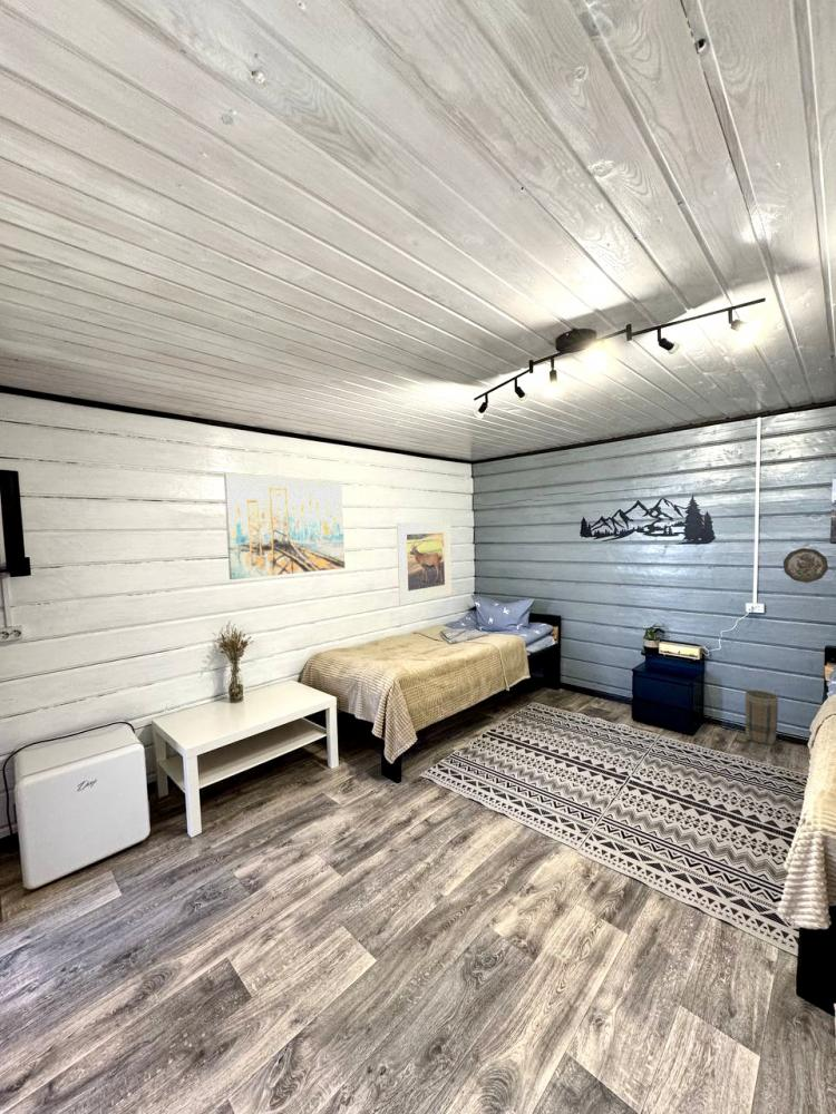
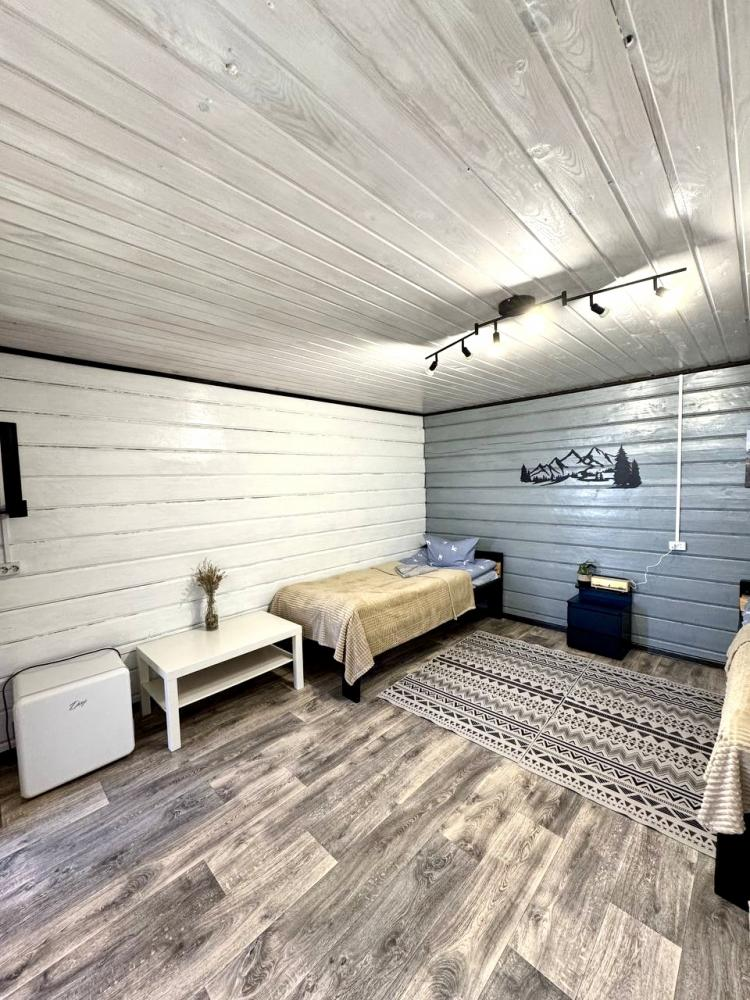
- wall art (290, 526)
- decorative plate (805, 565)
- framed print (426, 560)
- basket (760, 716)
